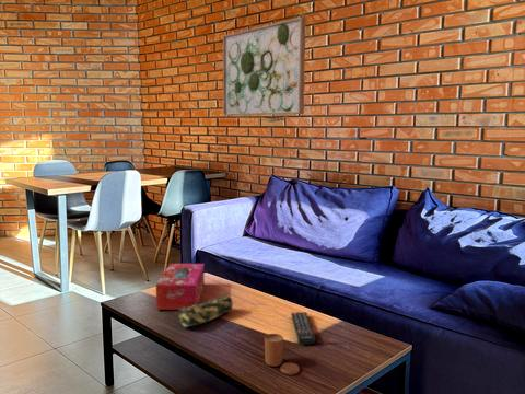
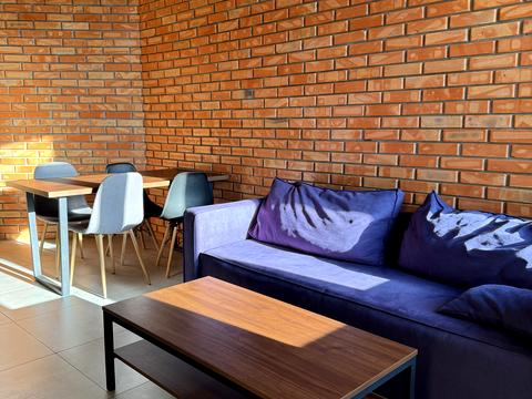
- pencil case (205, 311)
- candle (281, 354)
- wall art (258, 71)
- remote control (302, 326)
- tissue box (182, 285)
